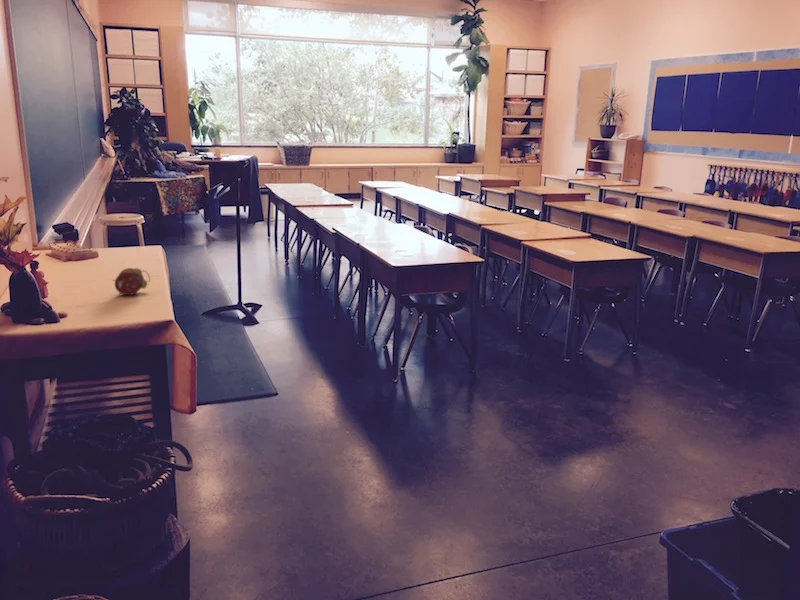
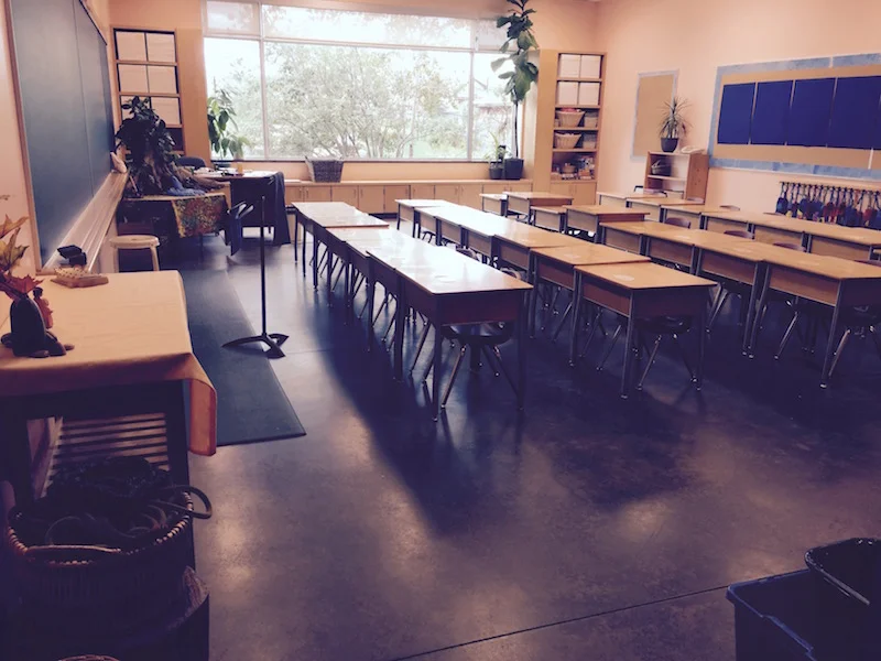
- alarm clock (131, 280)
